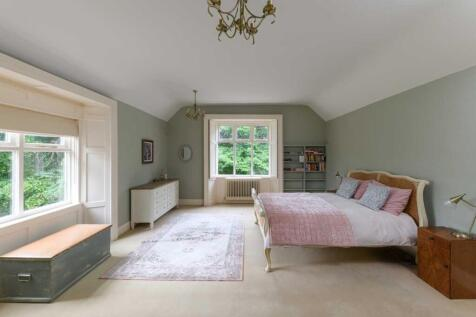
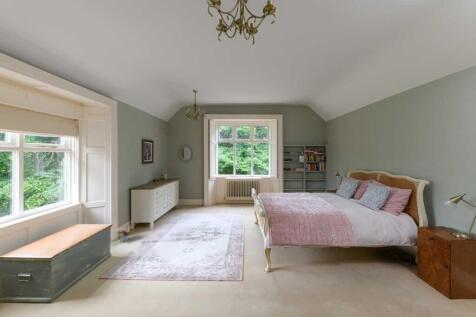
+ potted plant (123, 234)
